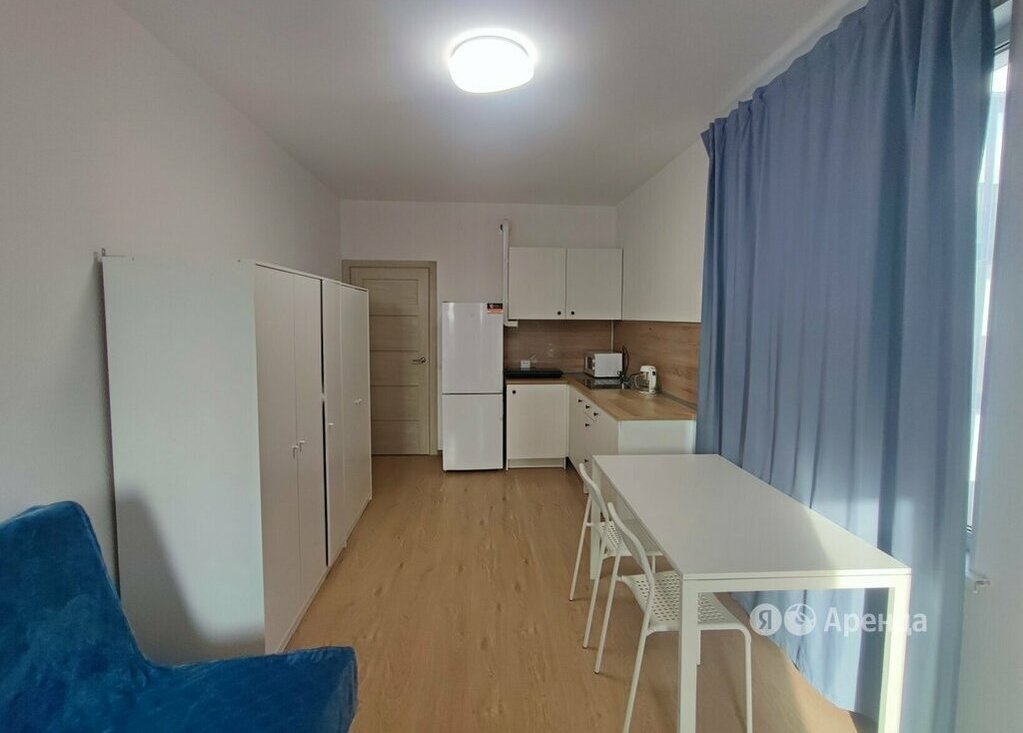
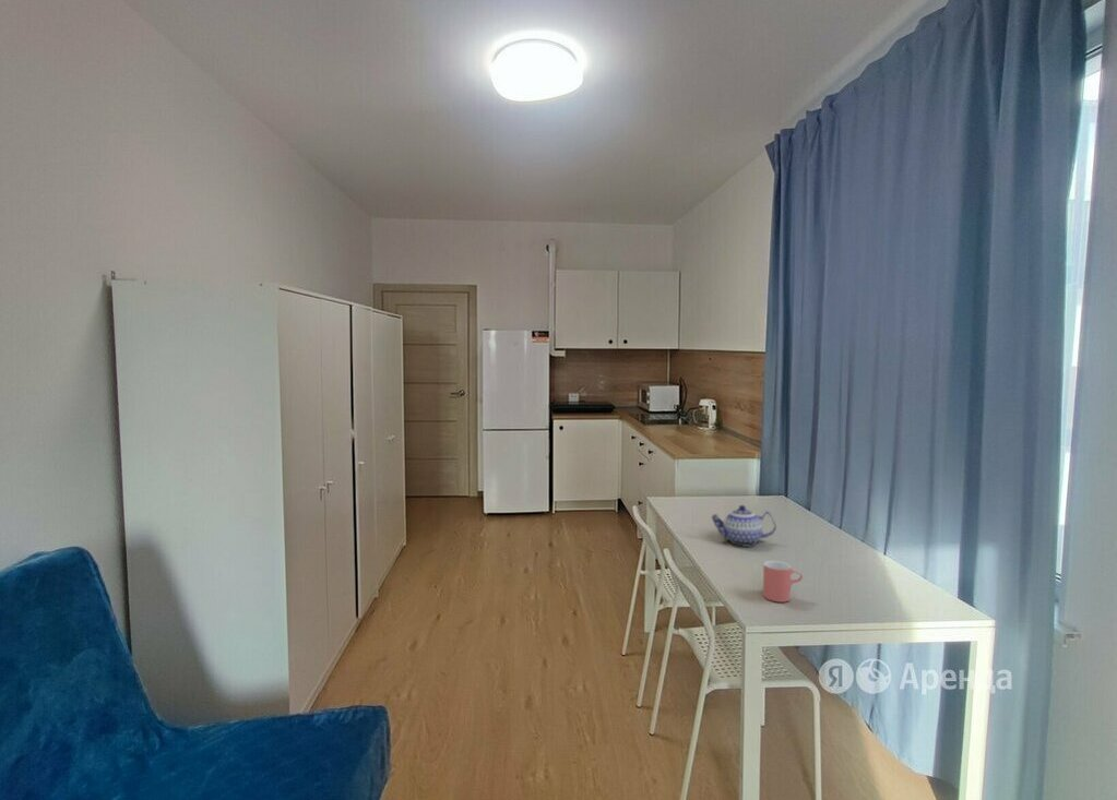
+ cup (782, 581)
+ teapot (742, 523)
